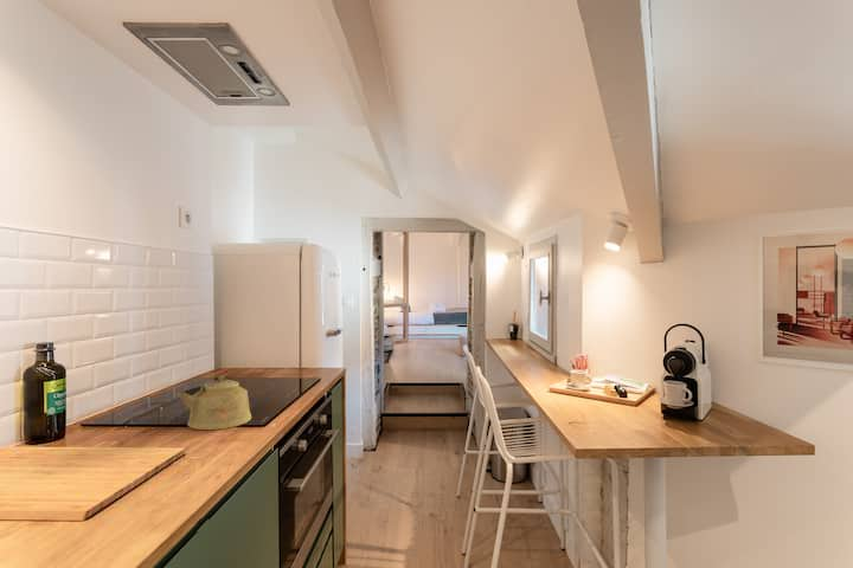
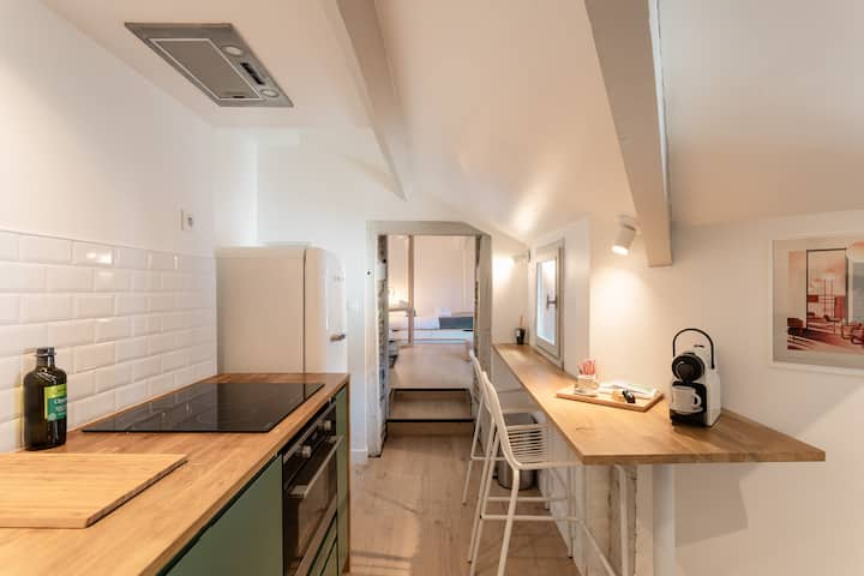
- kettle (213, 399)
